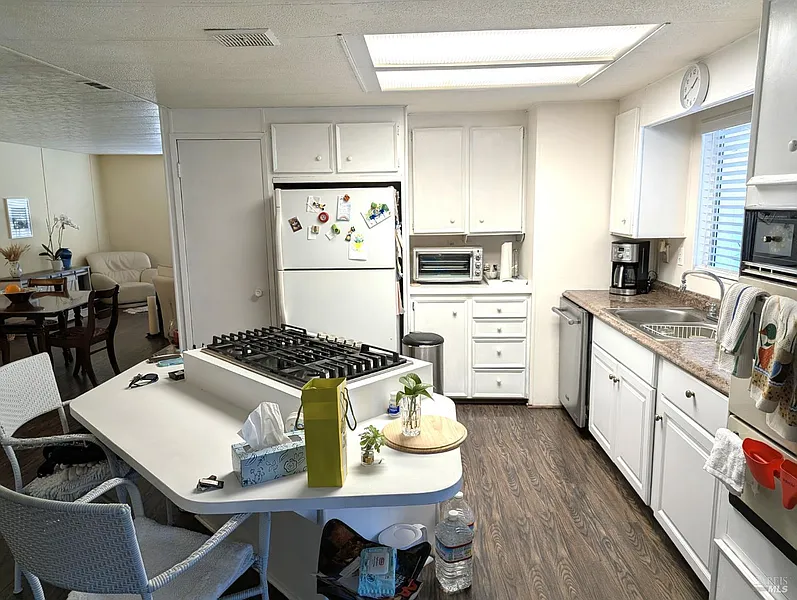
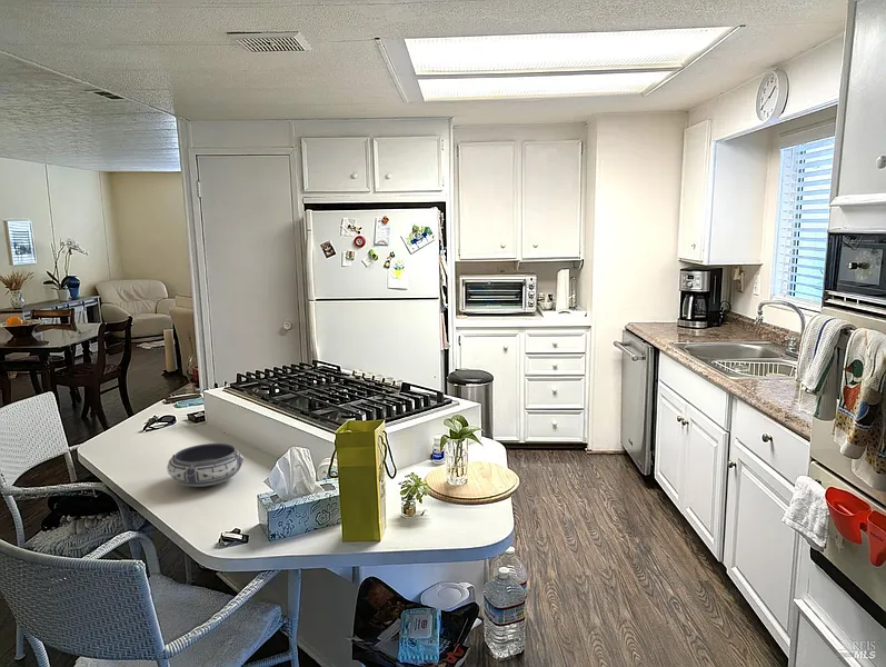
+ bowl (206, 467)
